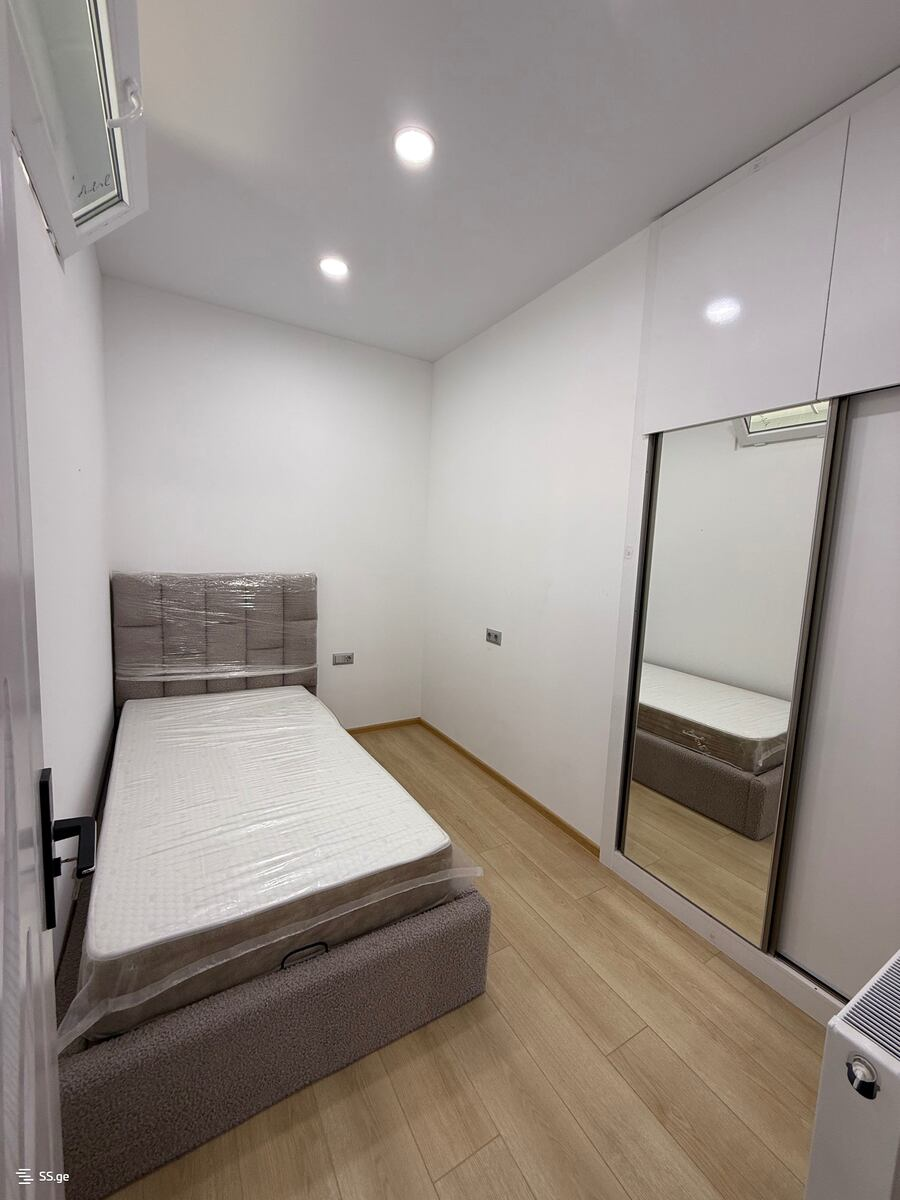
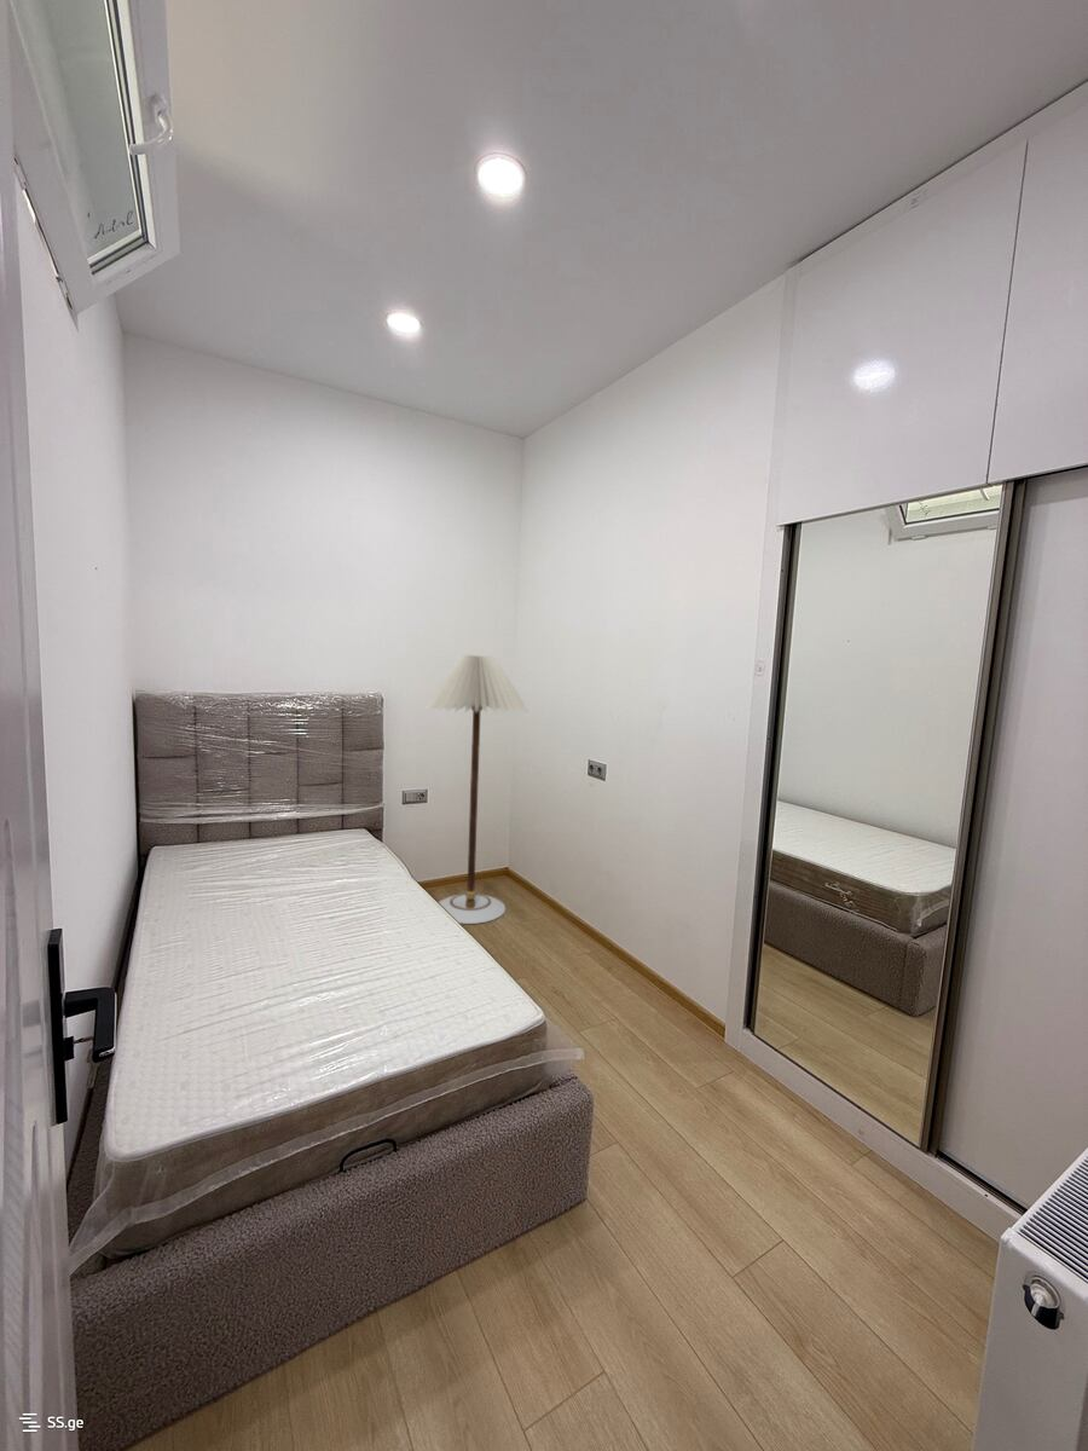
+ floor lamp (474, 784)
